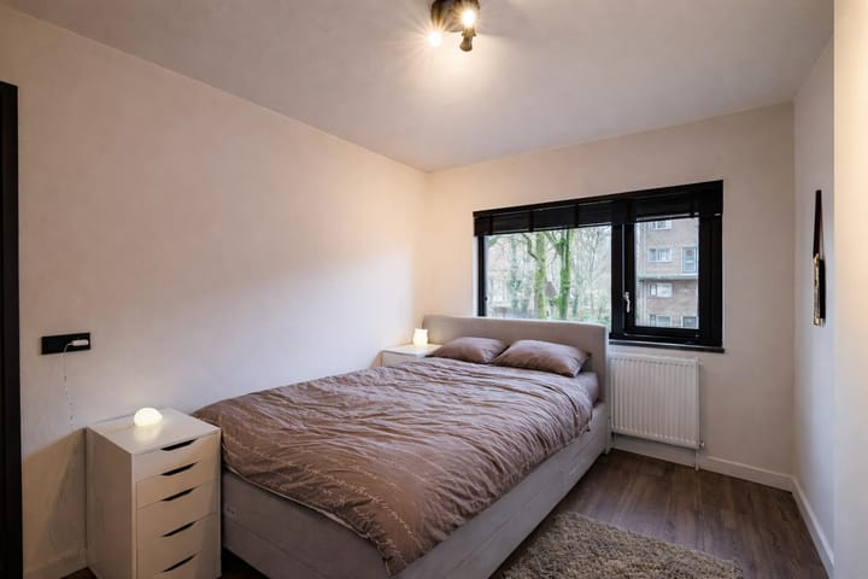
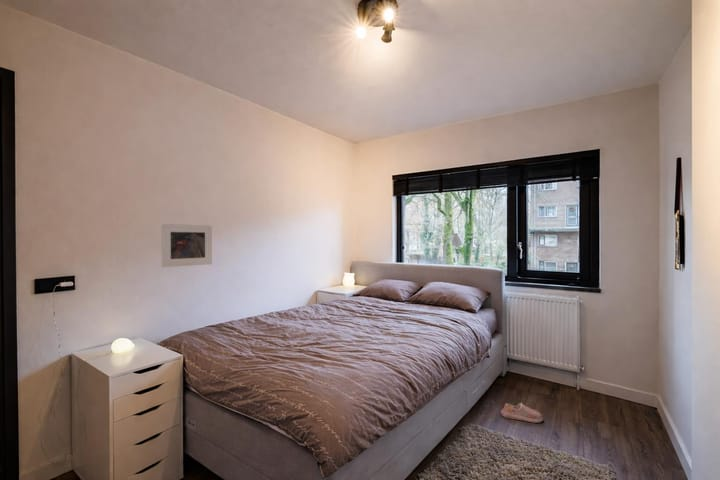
+ shoe (521, 410)
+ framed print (188, 245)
